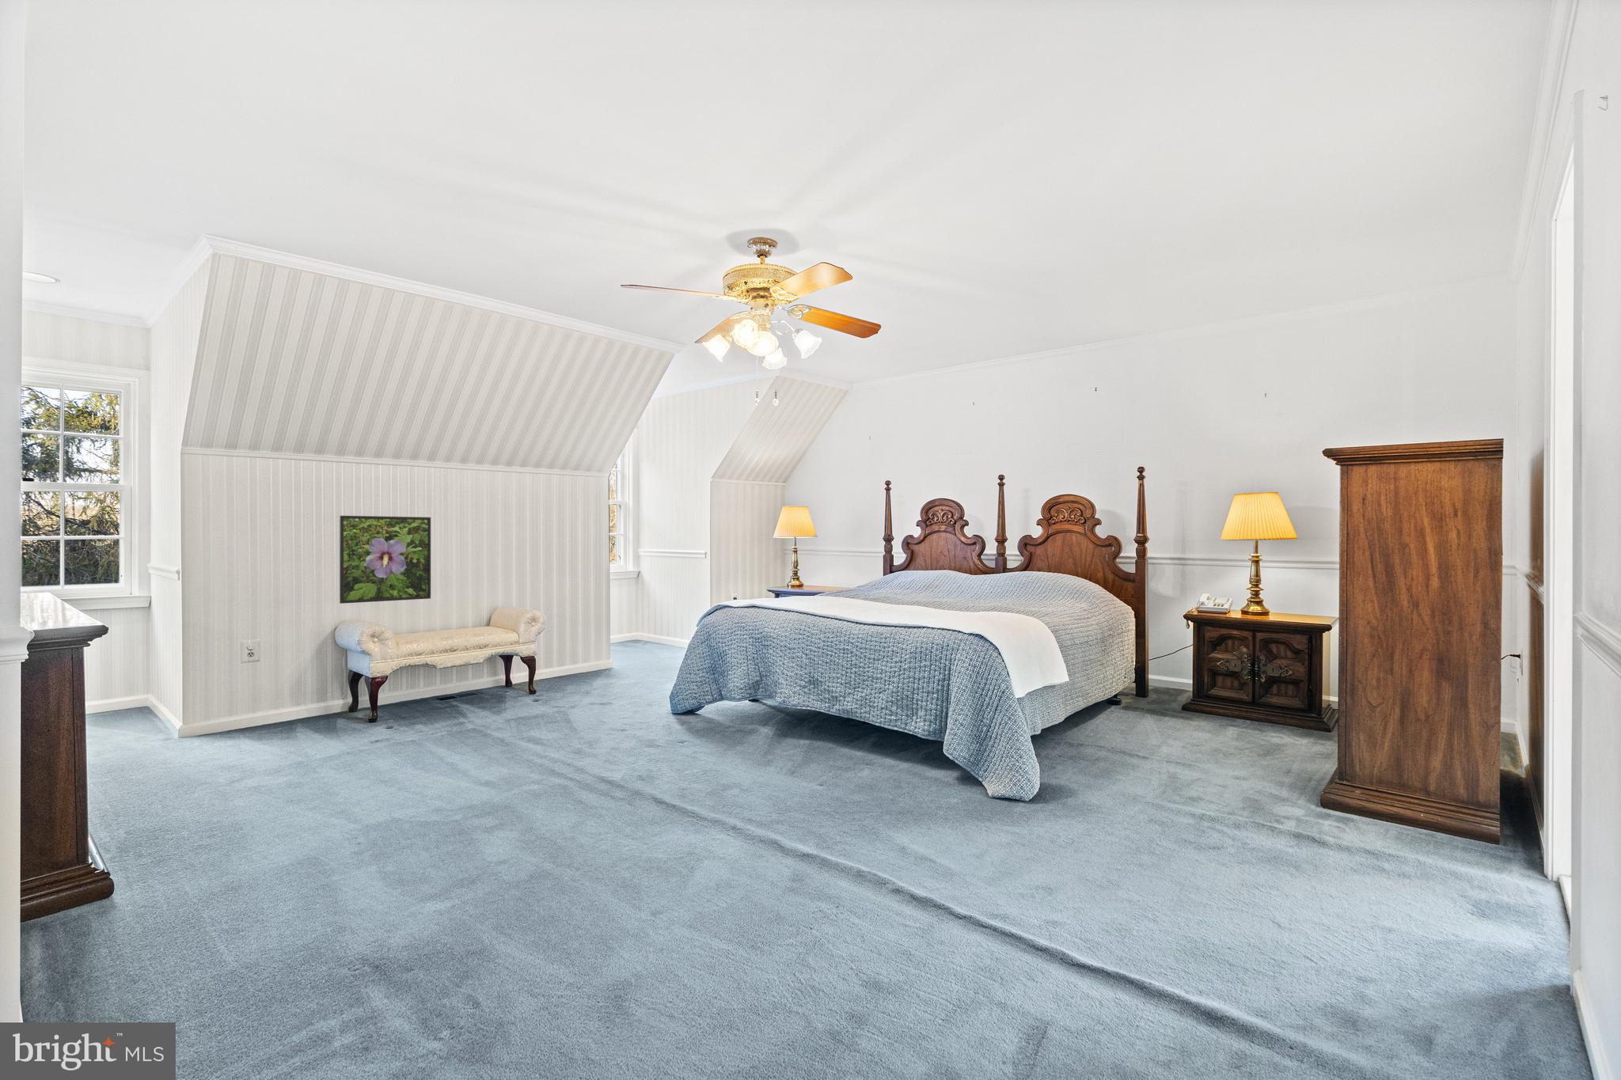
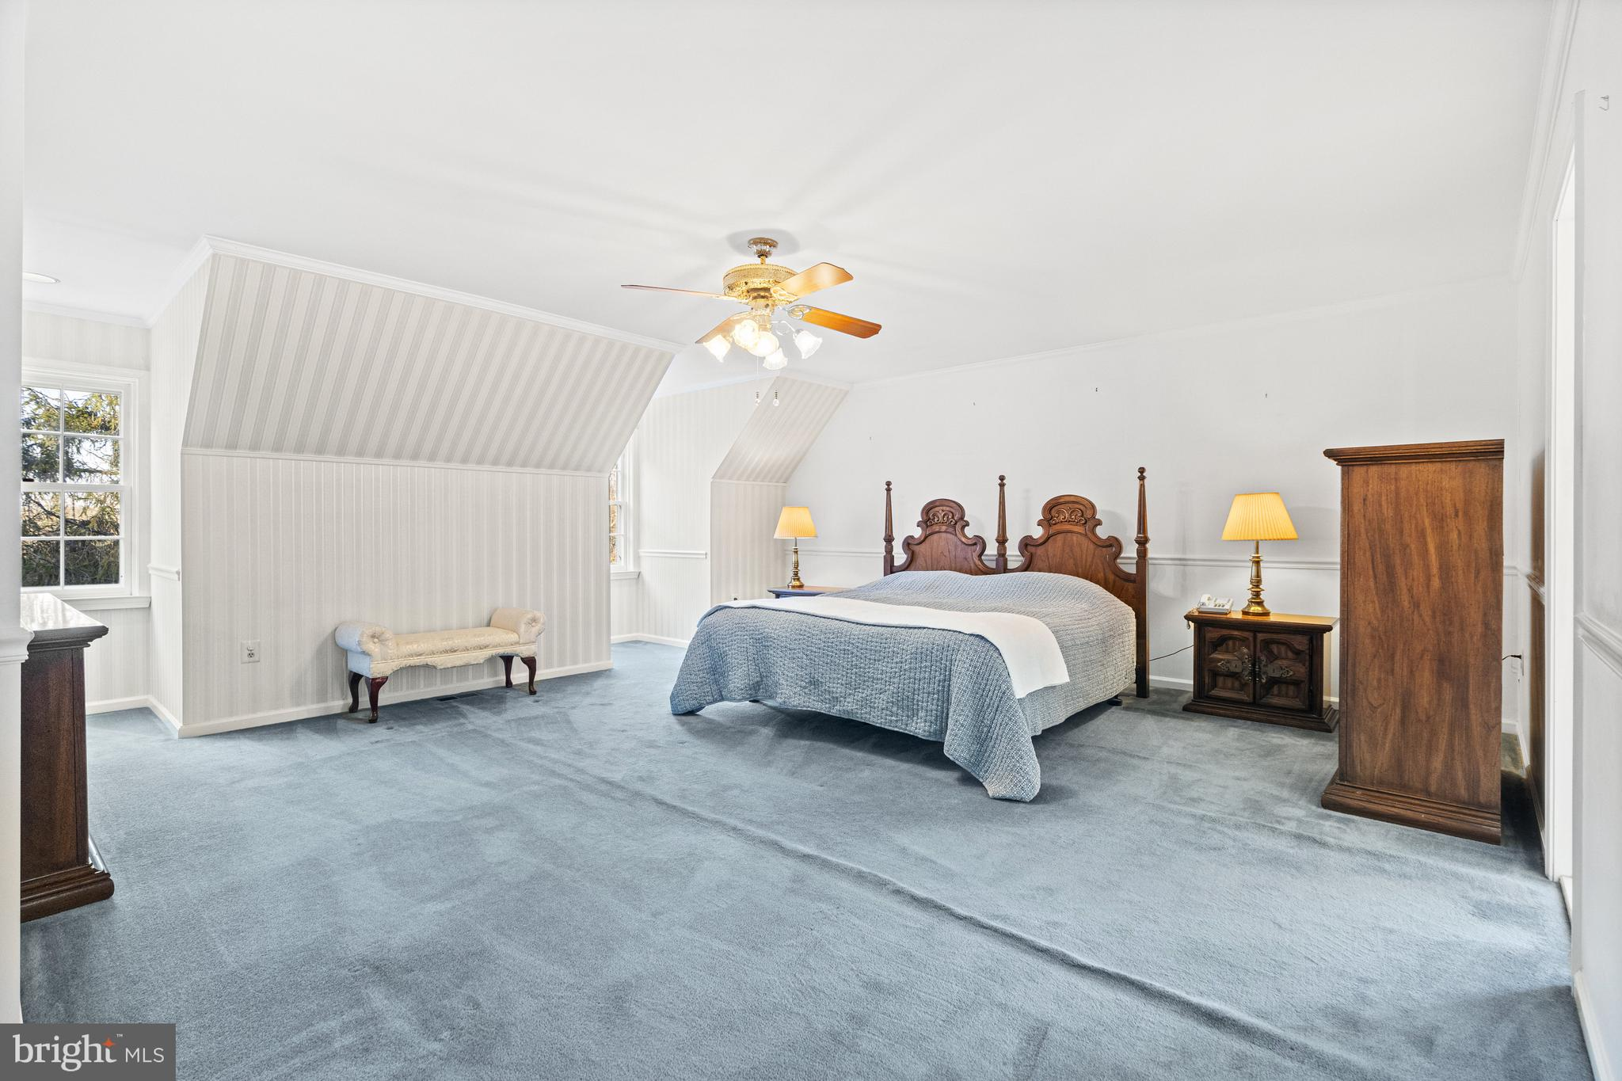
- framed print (386, 558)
